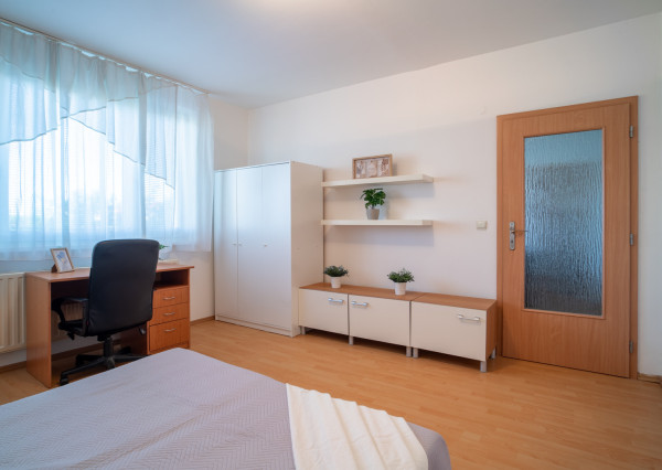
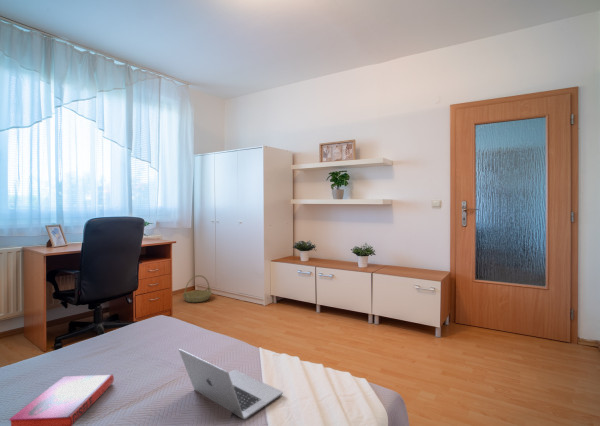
+ laptop (231, 372)
+ hardback book (67, 399)
+ basket (197, 290)
